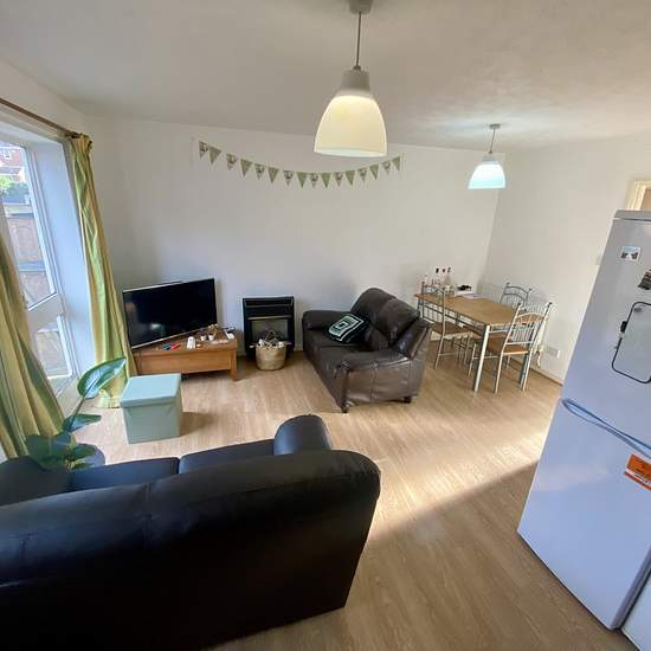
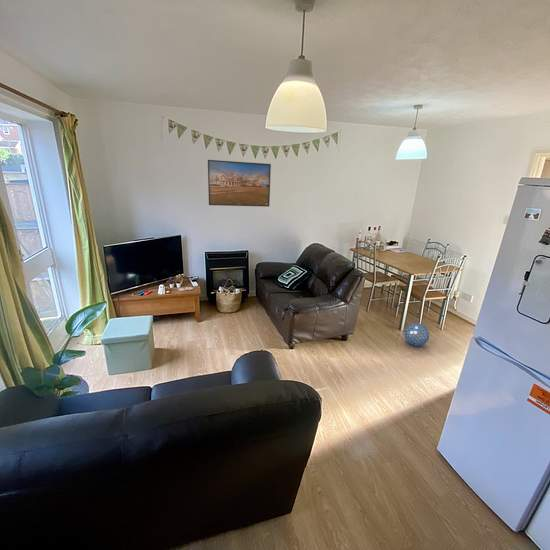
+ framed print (240, 184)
+ ball (416, 334)
